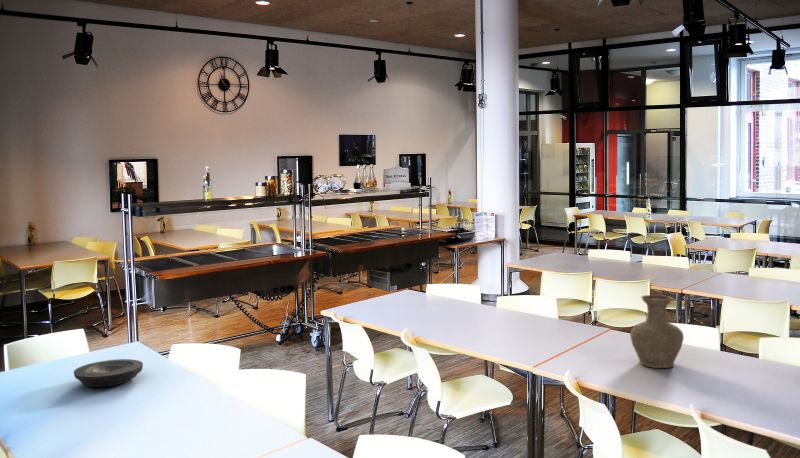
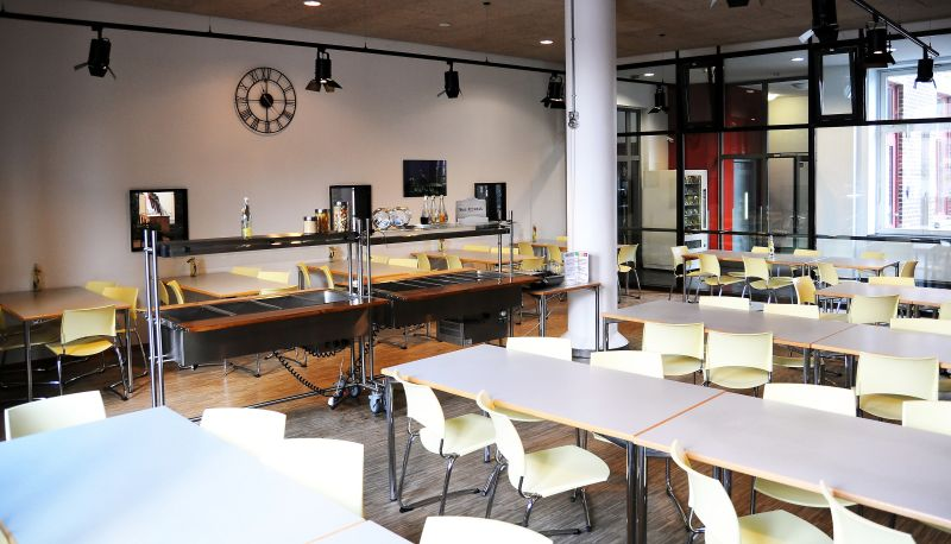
- vase (656, 330)
- plate (109, 374)
